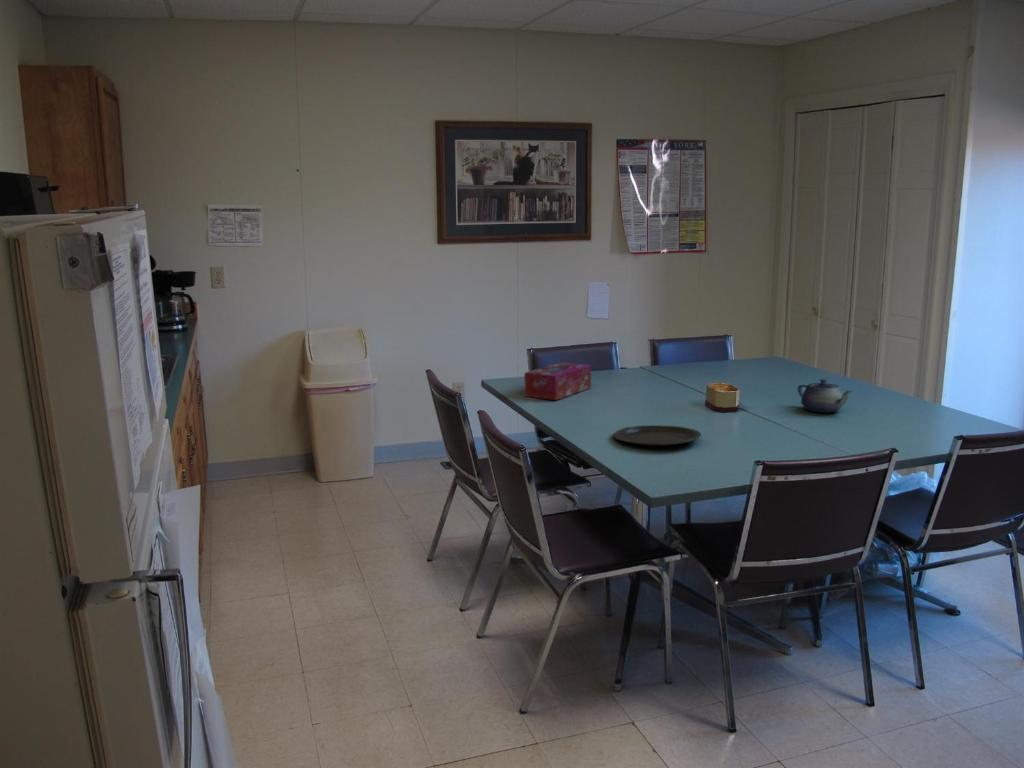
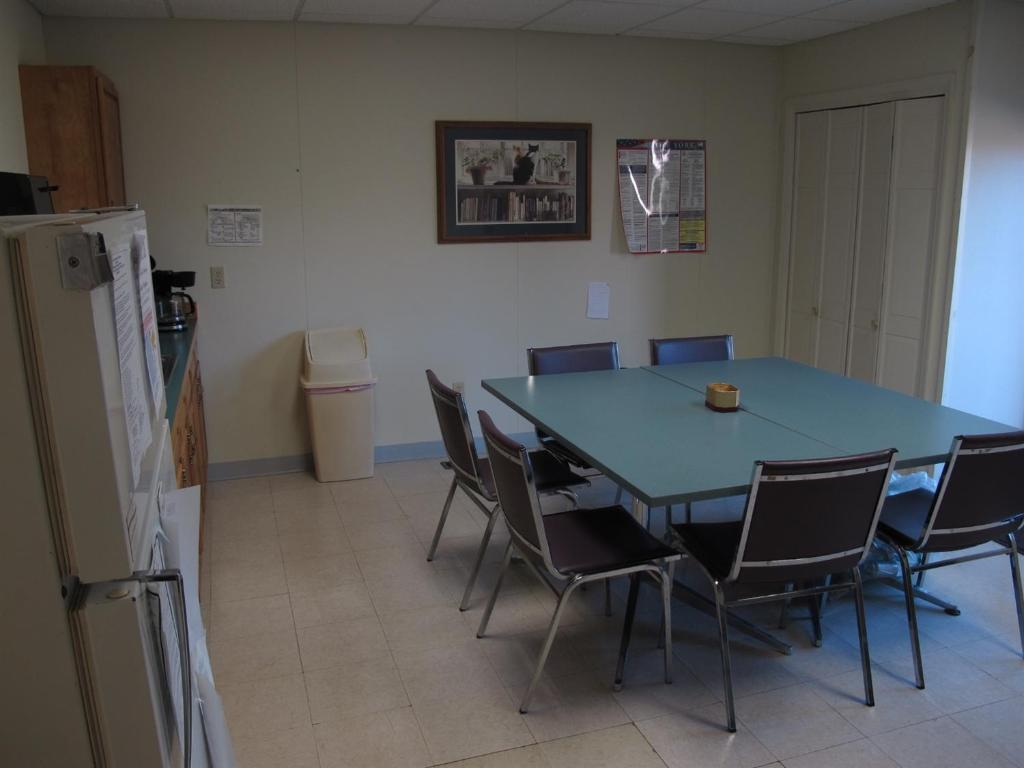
- plate (656, 436)
- tissue box (558, 380)
- teapot (824, 395)
